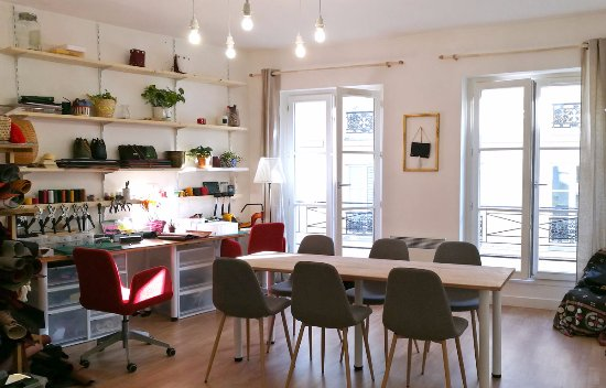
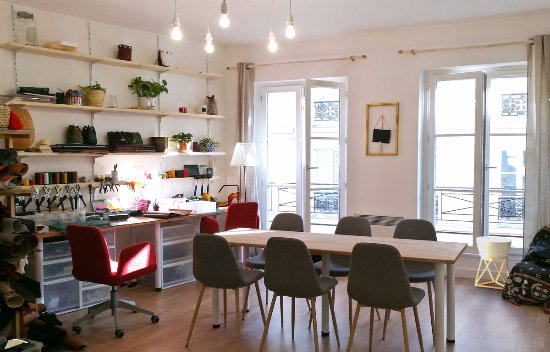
+ planter (493, 261)
